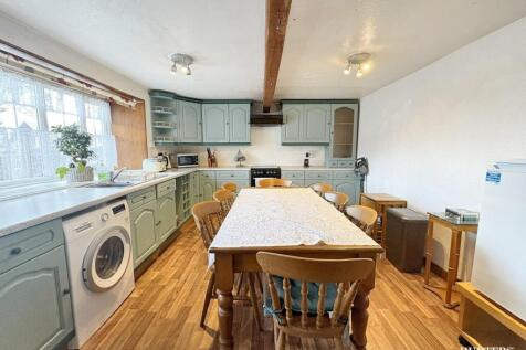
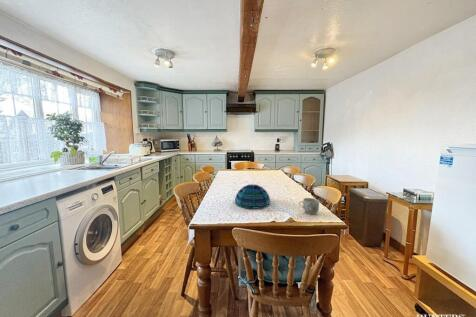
+ decorative bowl (252, 193)
+ mug (308, 206)
